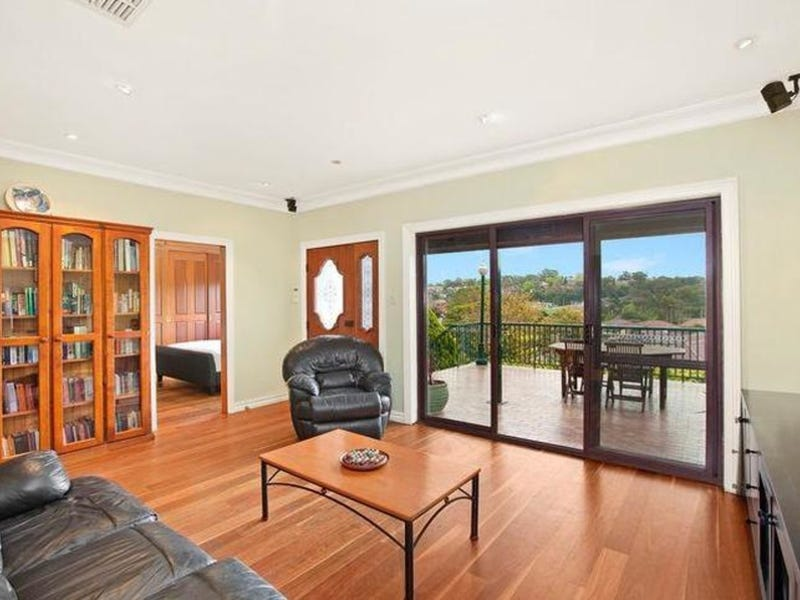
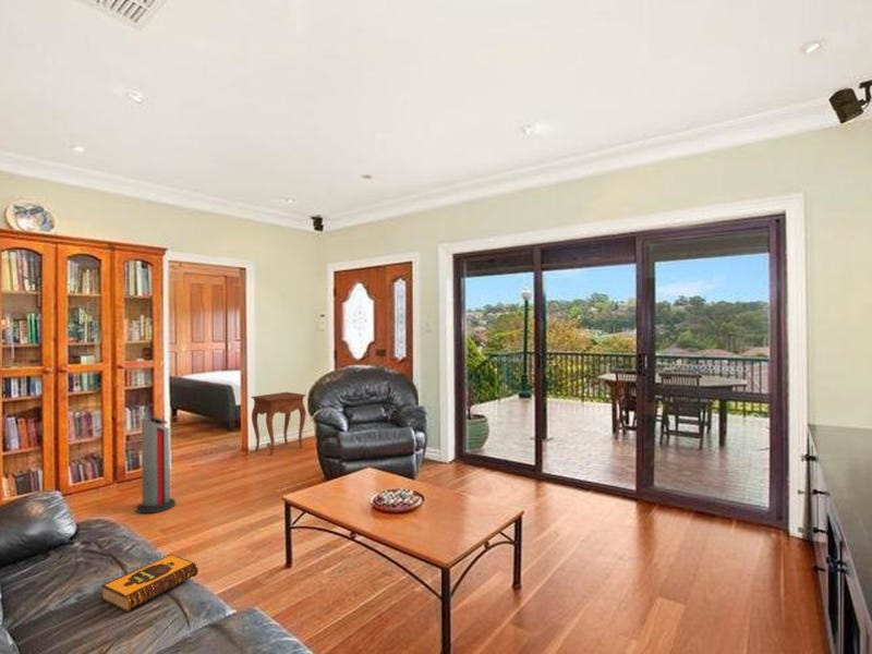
+ air purifier (156, 461)
+ side table (284, 422)
+ hardback book (152, 581)
